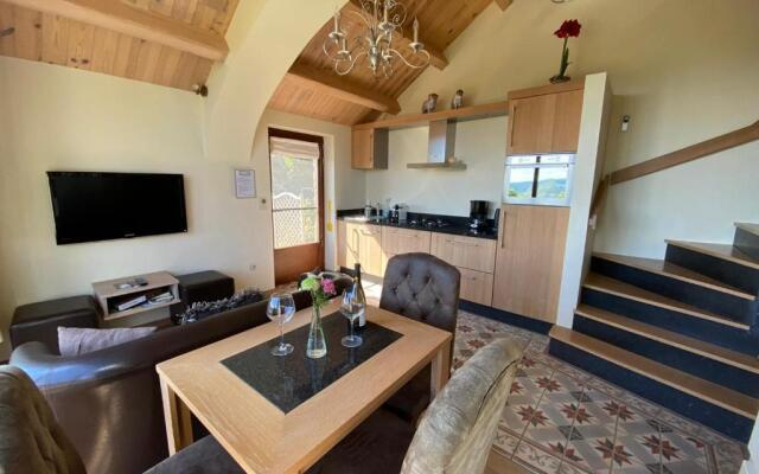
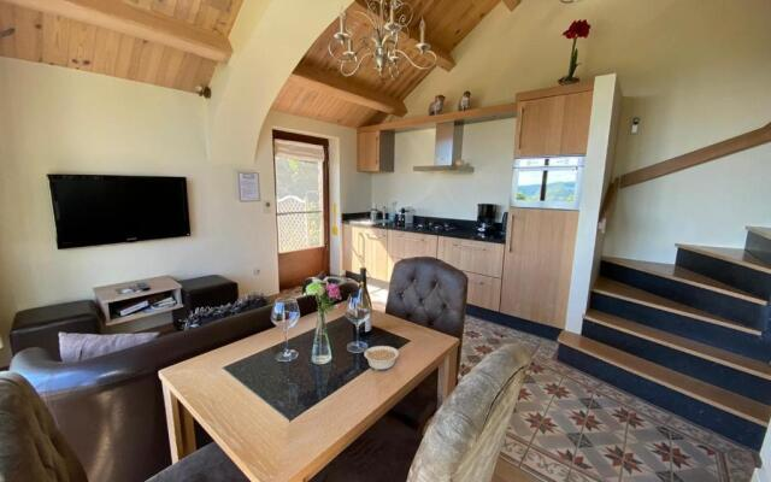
+ legume (379, 358)
